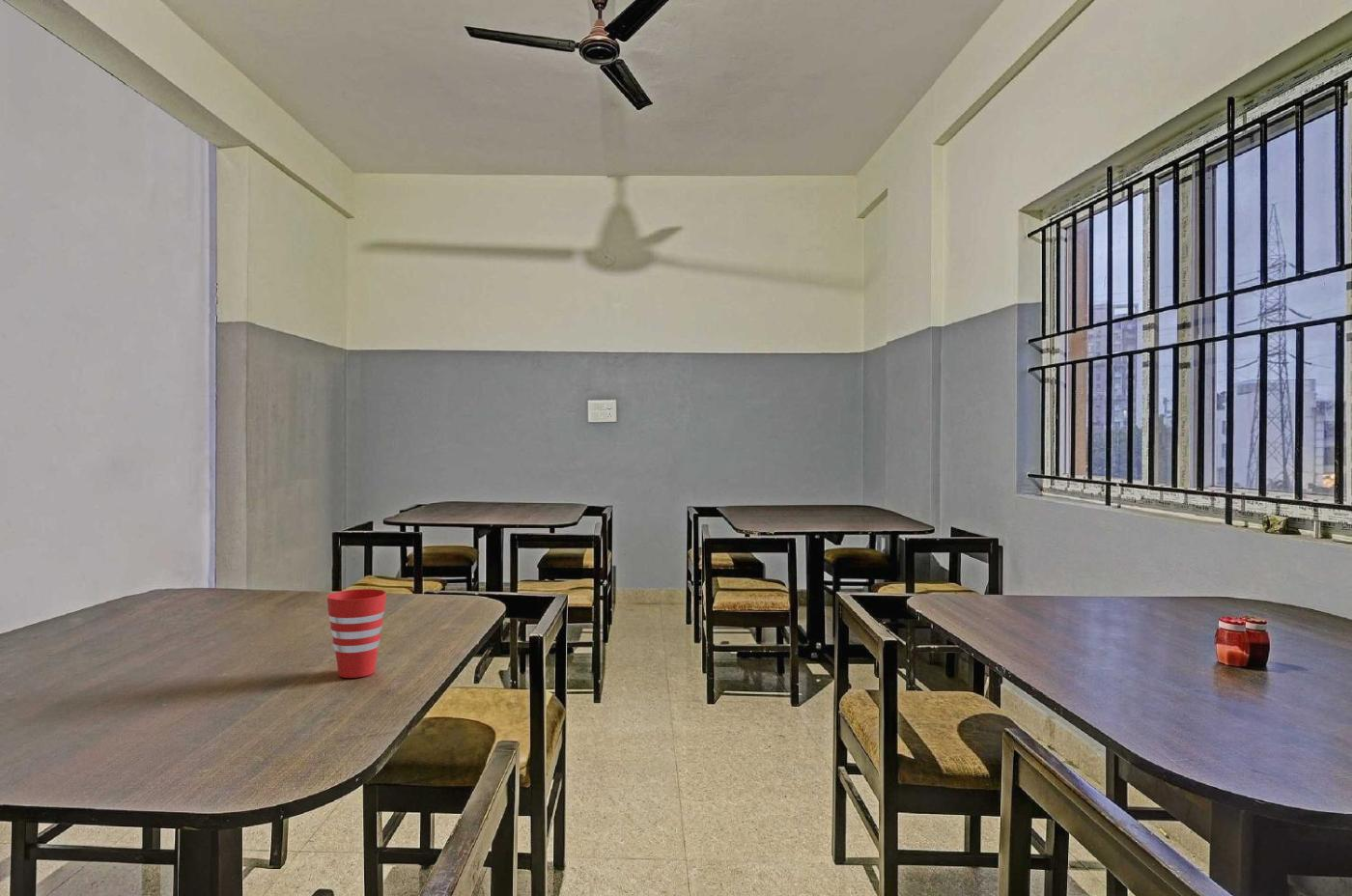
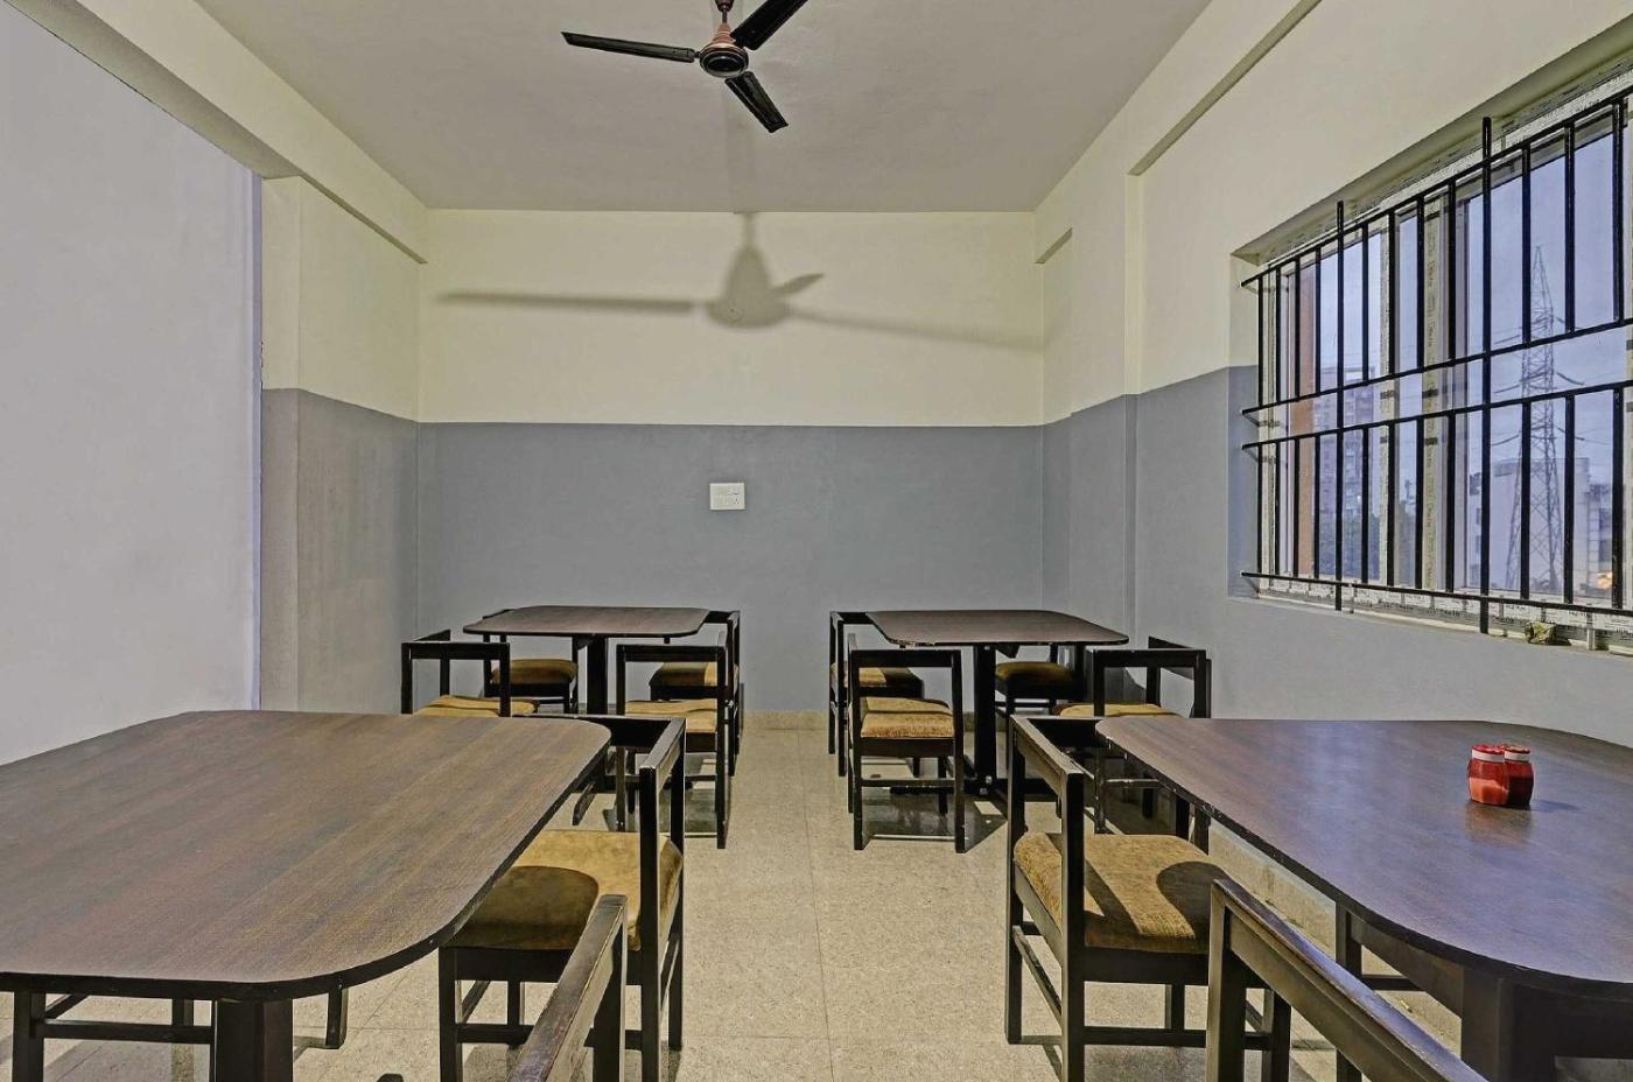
- cup (356, 633)
